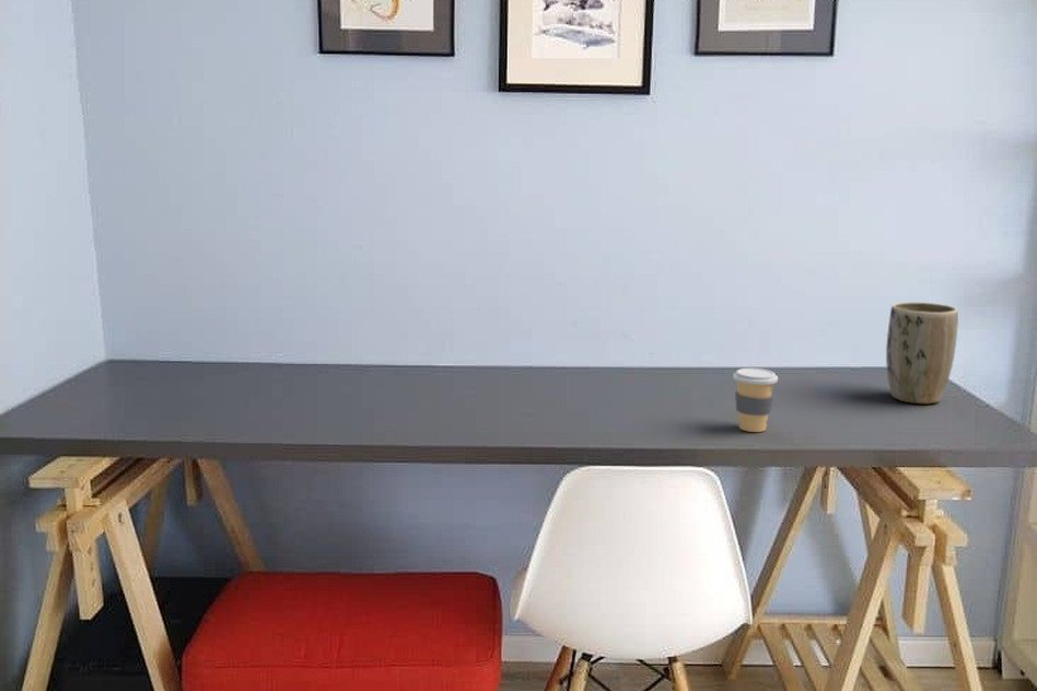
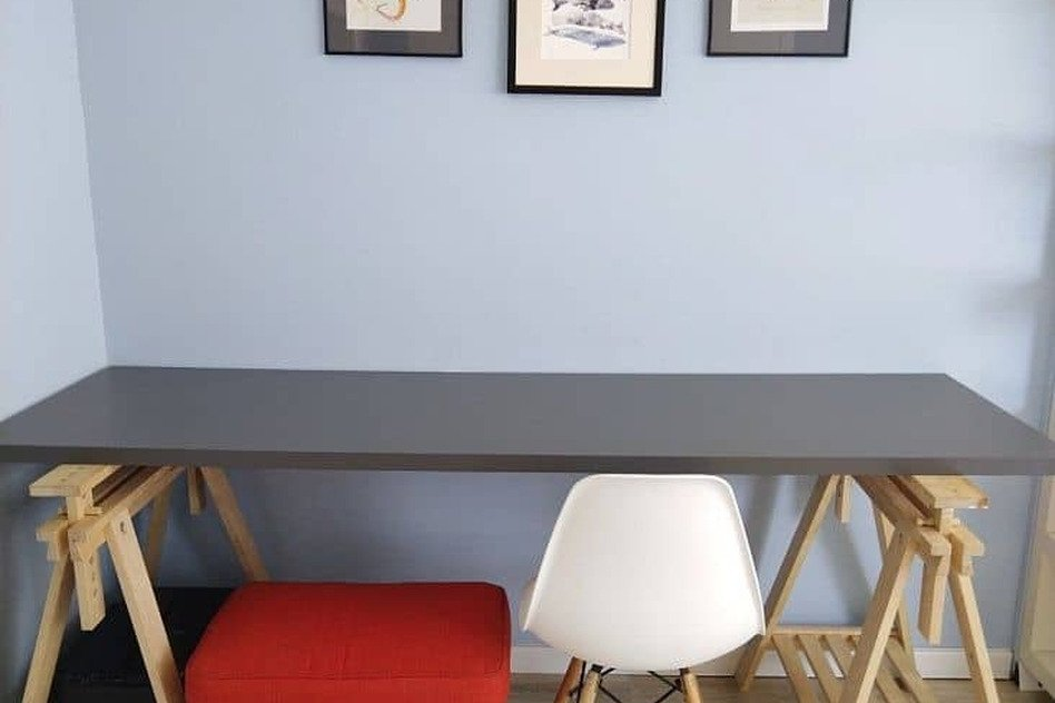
- coffee cup (754, 400)
- plant pot (919, 352)
